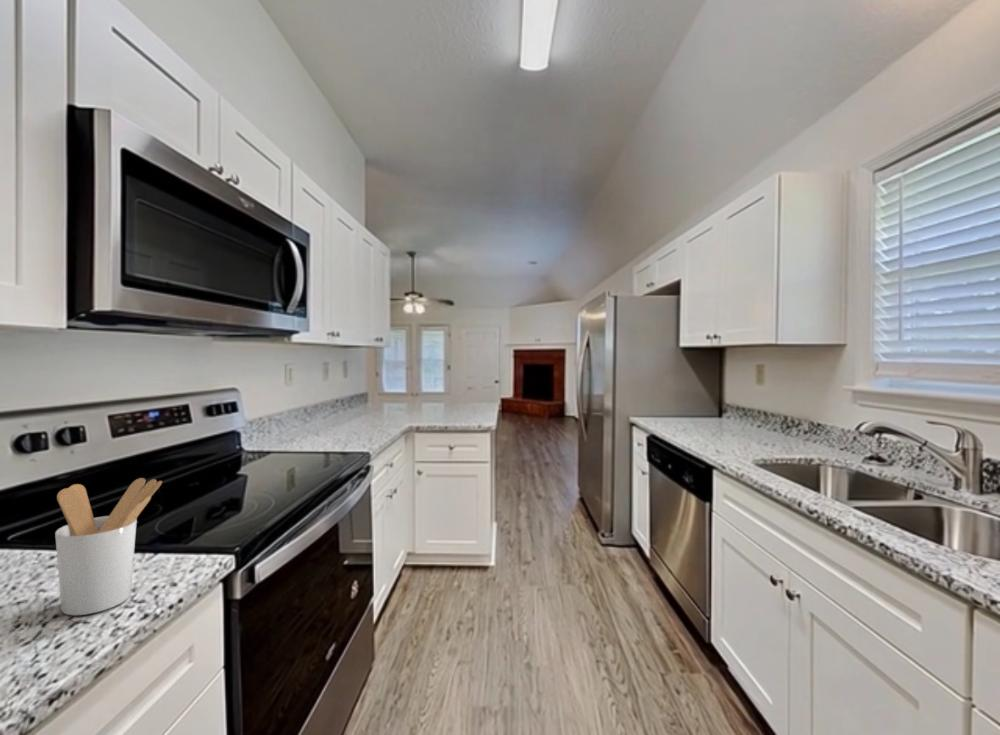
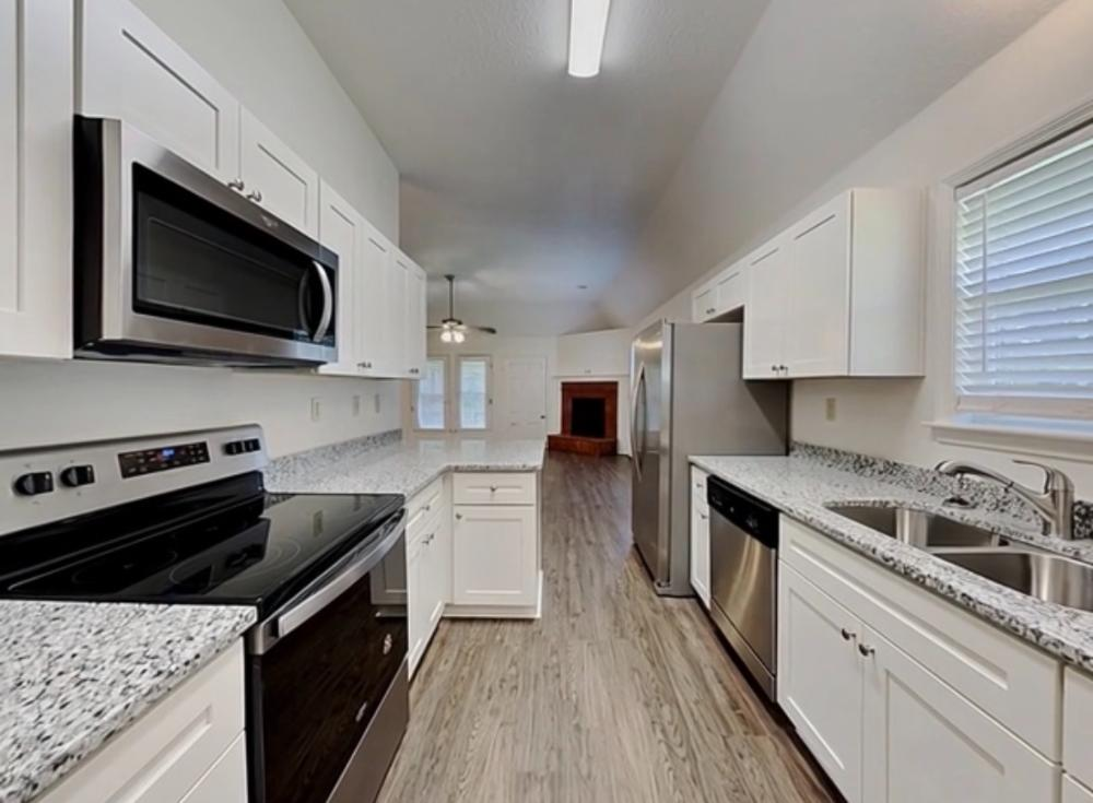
- utensil holder (113, 538)
